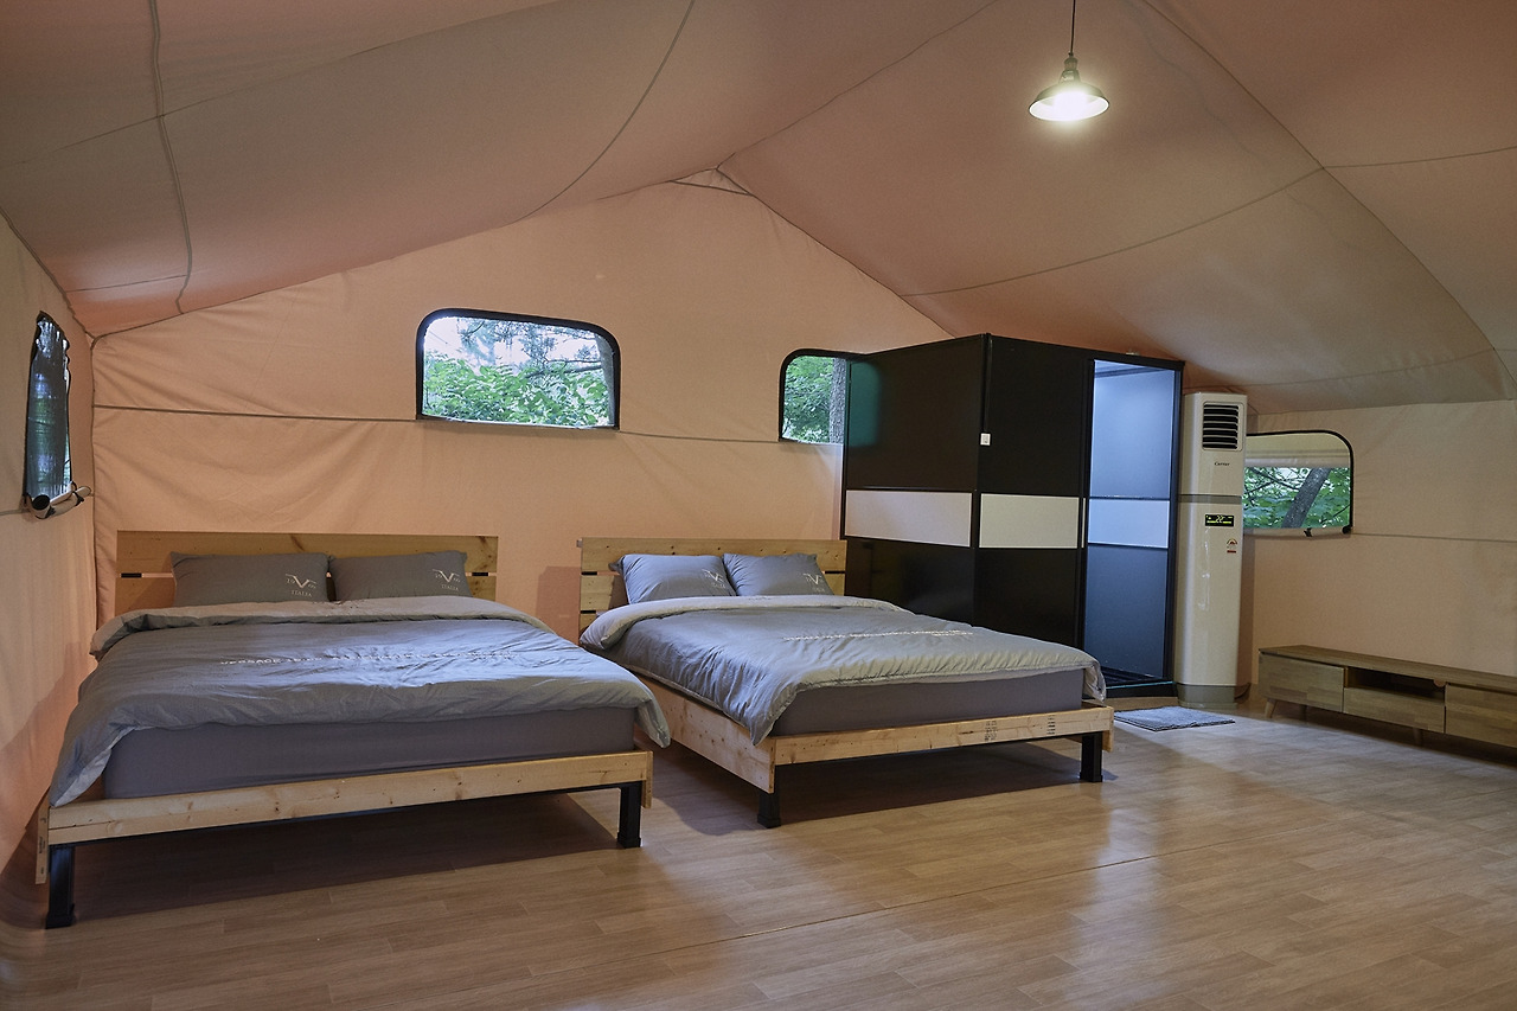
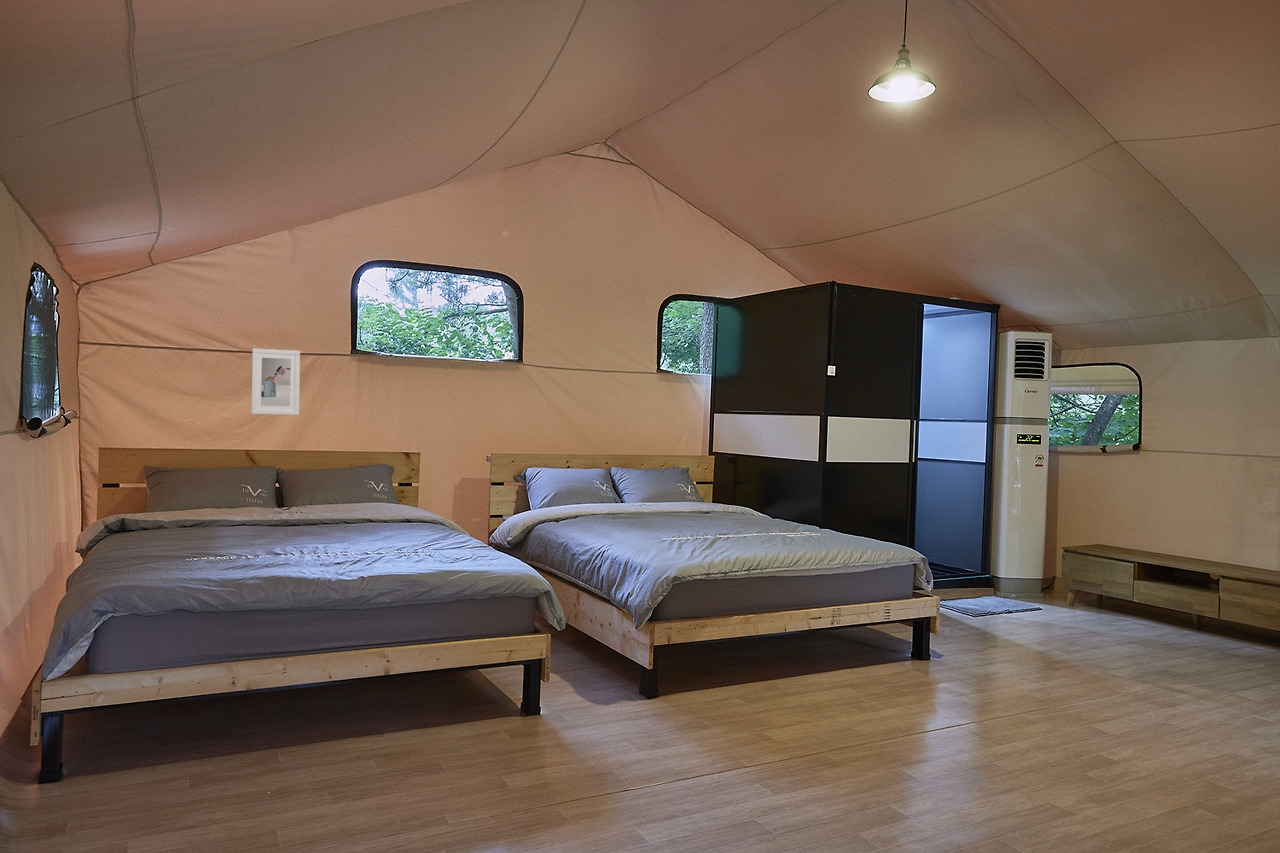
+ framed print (275, 382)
